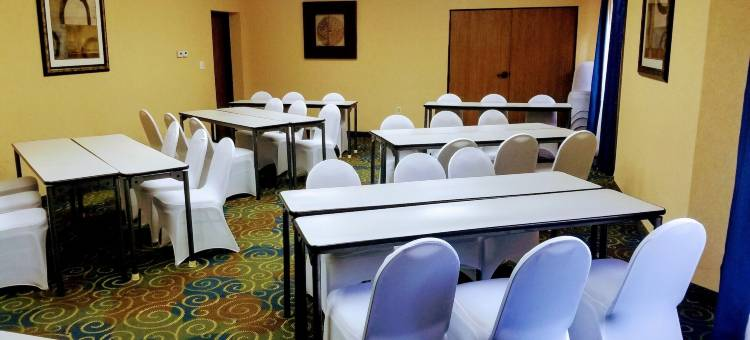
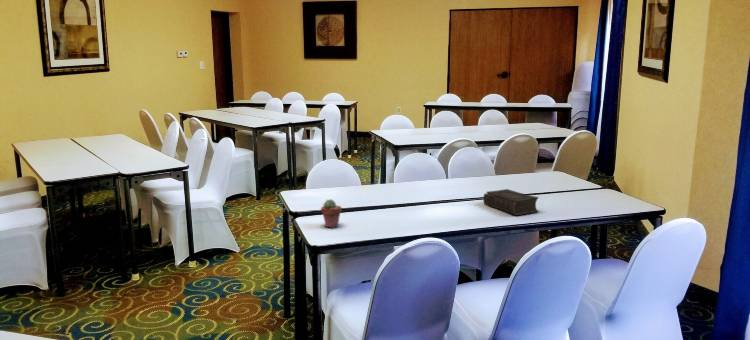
+ potted succulent (331, 212)
+ book (510, 201)
